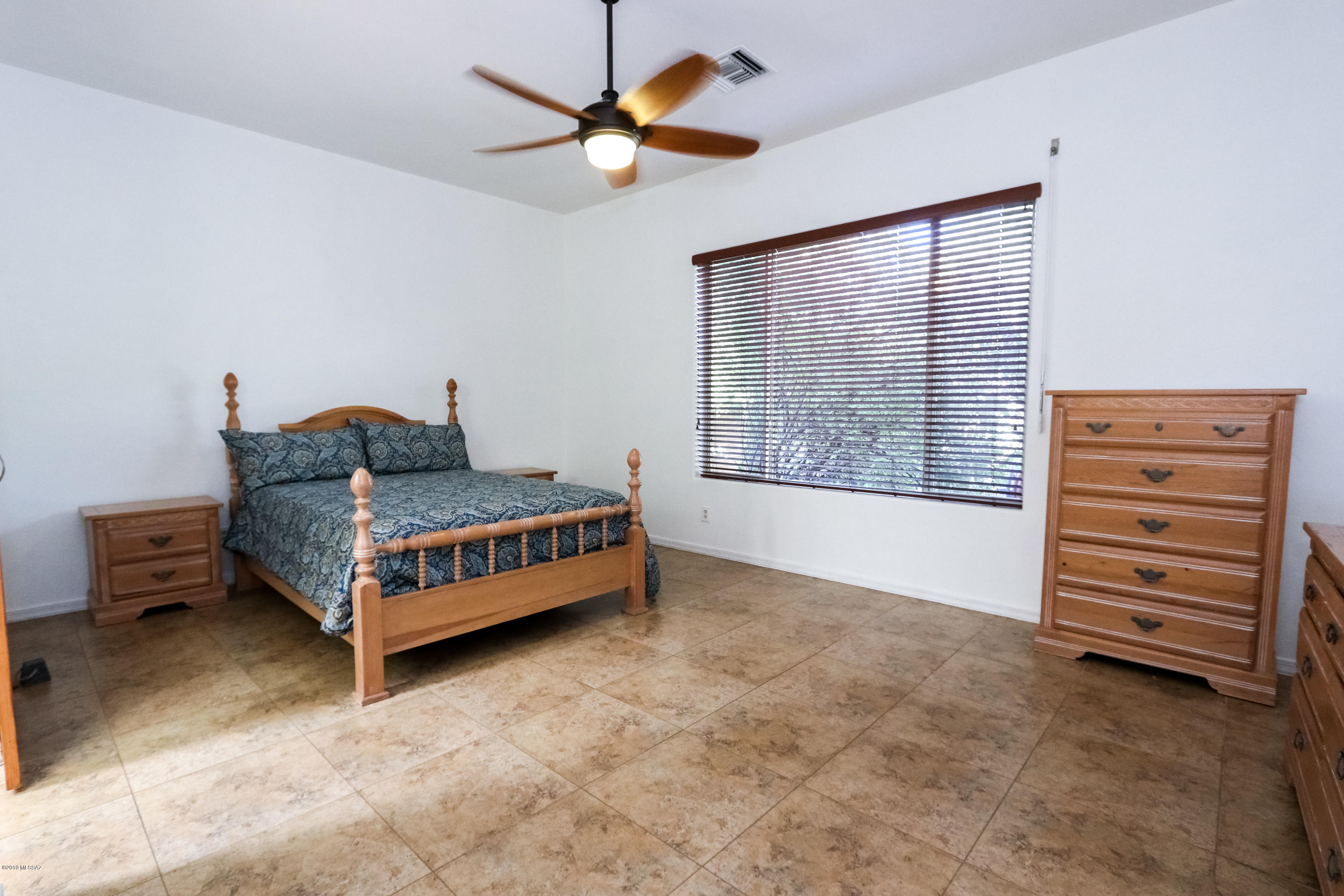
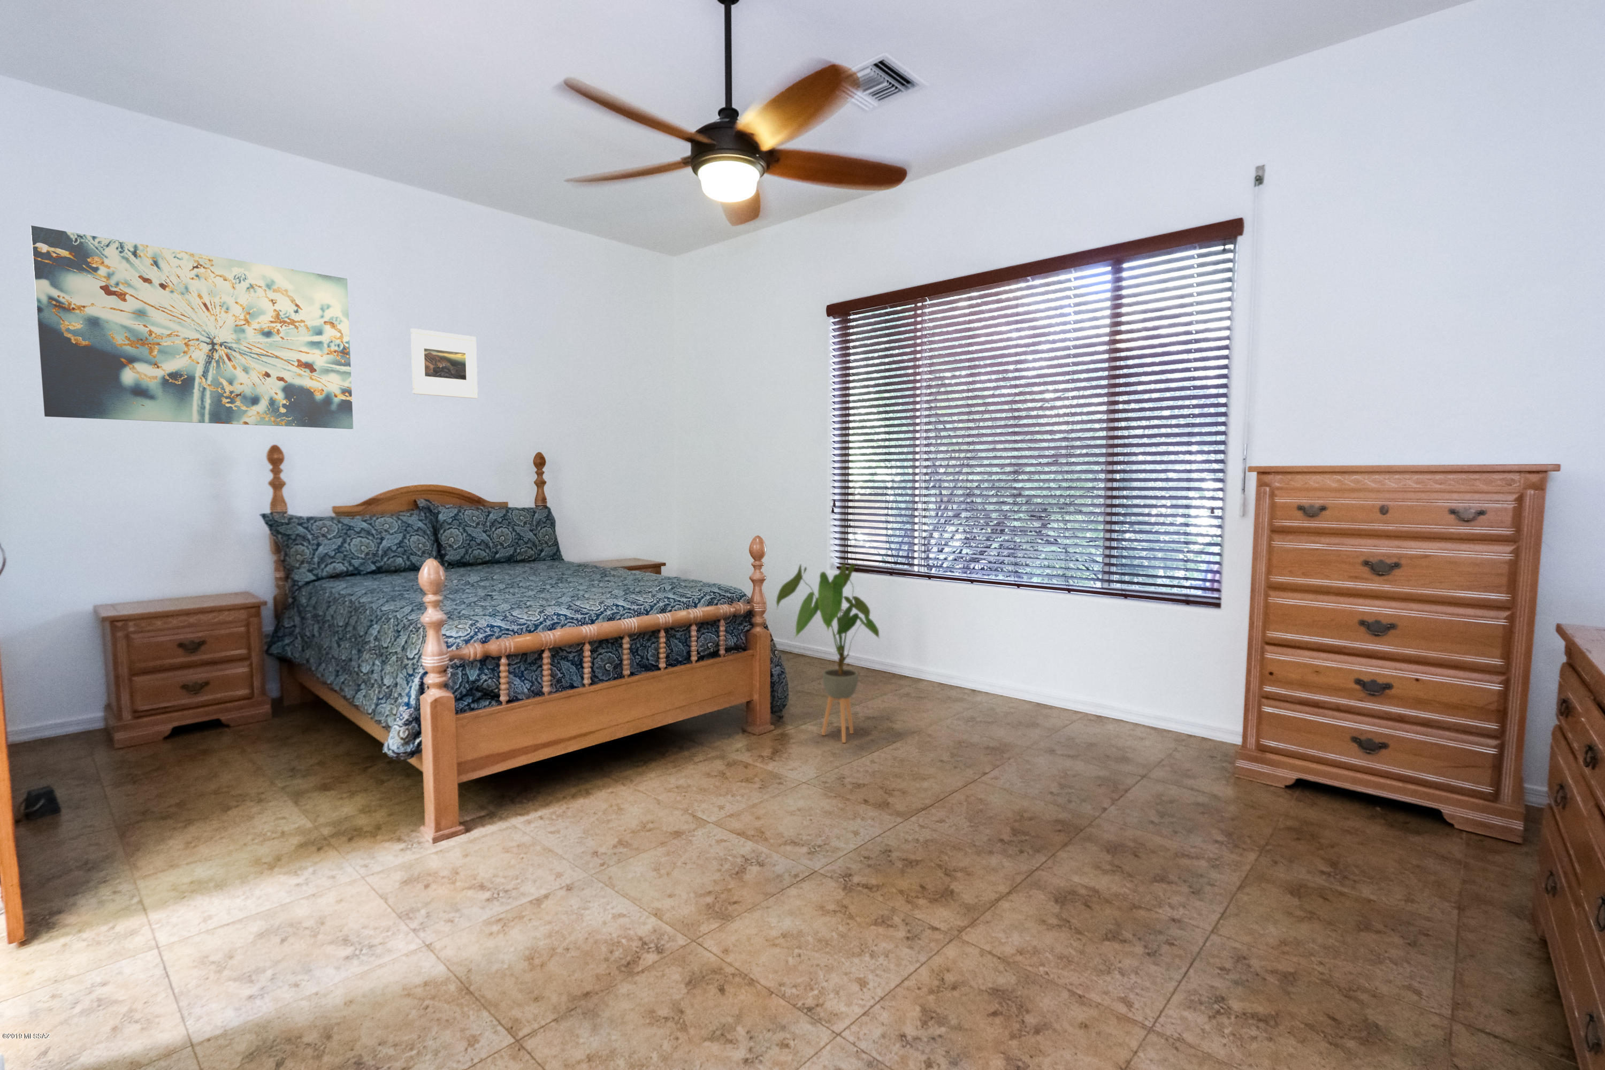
+ house plant (835, 651)
+ wall art (211, 340)
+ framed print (445, 364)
